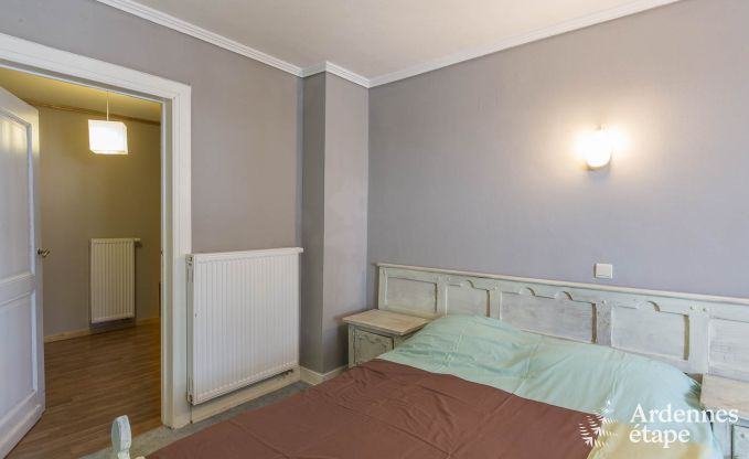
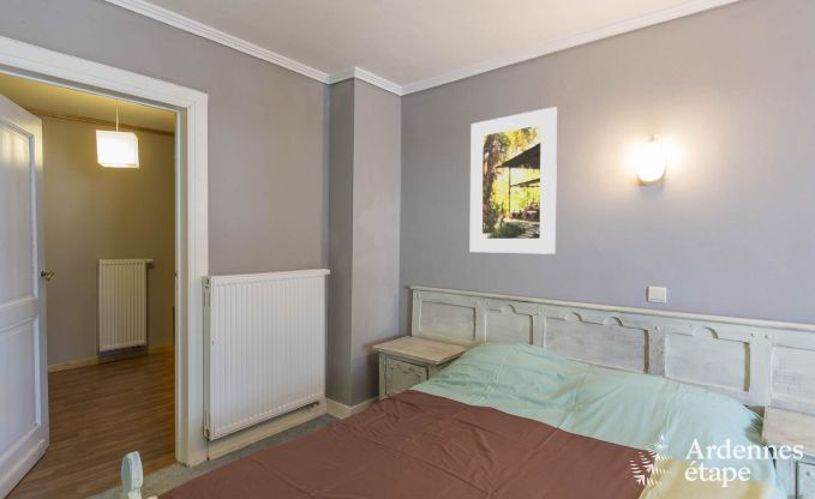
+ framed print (510, 184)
